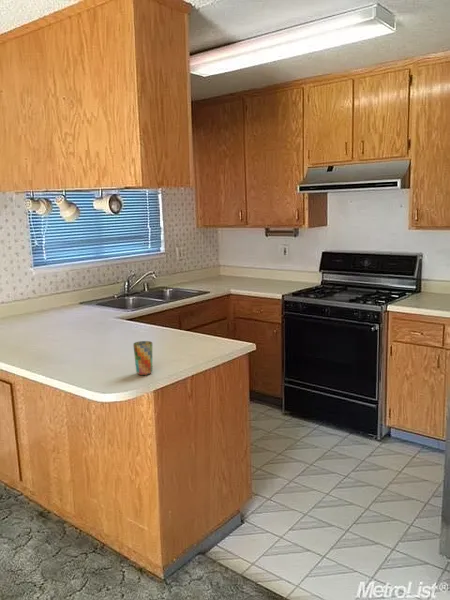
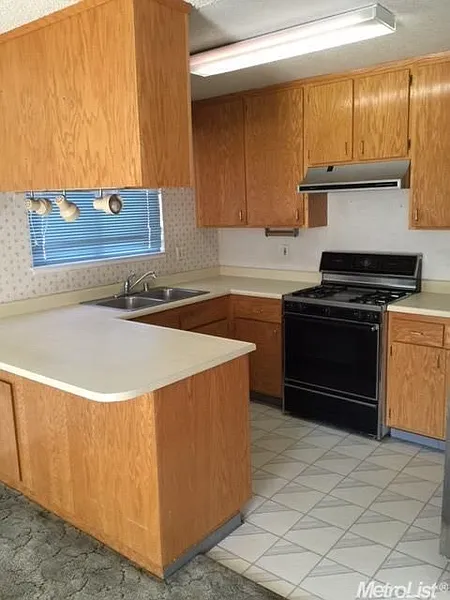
- cup (143, 358)
